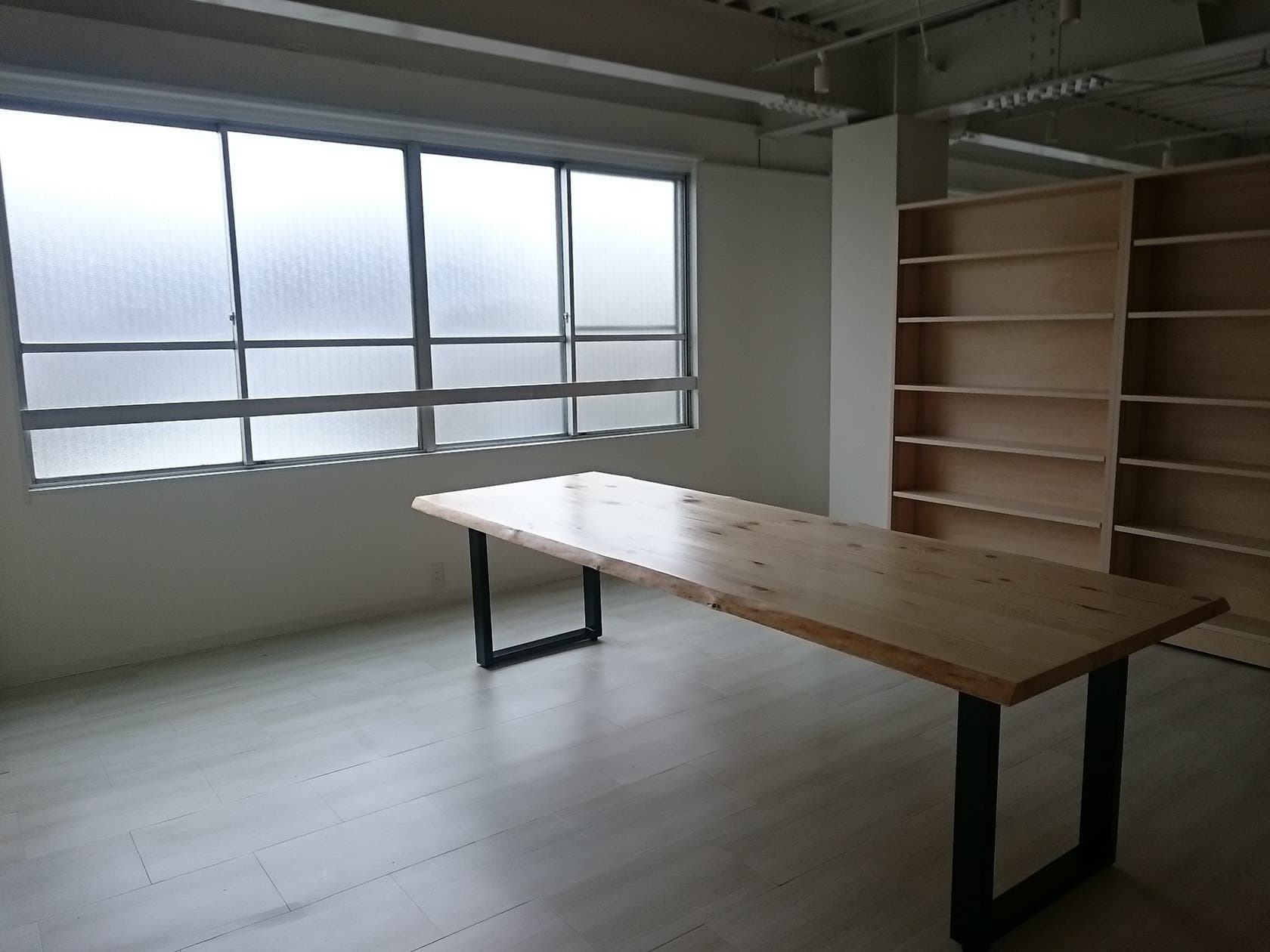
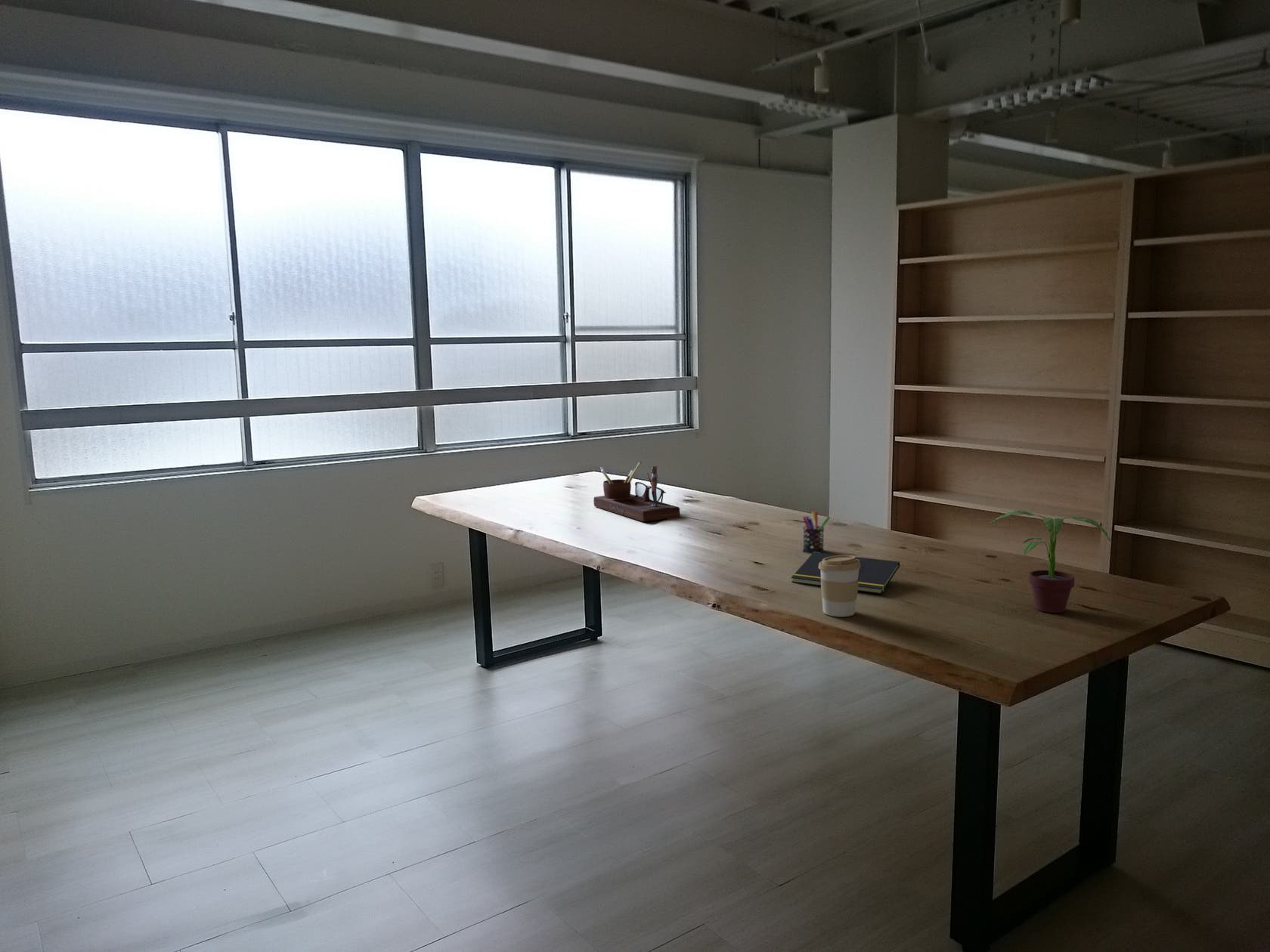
+ pen holder (816, 531)
+ coffee cup (839, 584)
+ notepad (858, 575)
+ desk organizer (635, 486)
+ potted plant (1049, 561)
